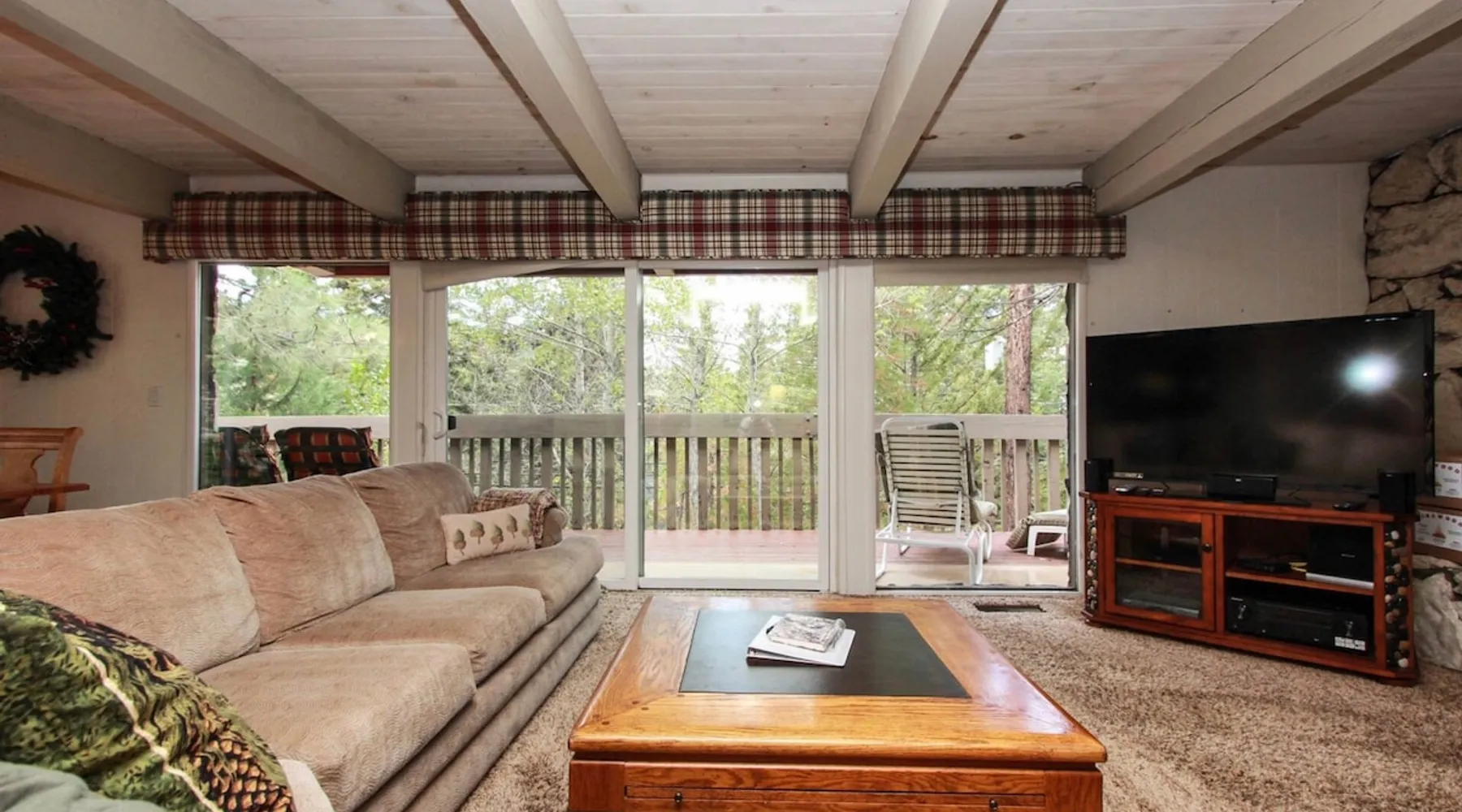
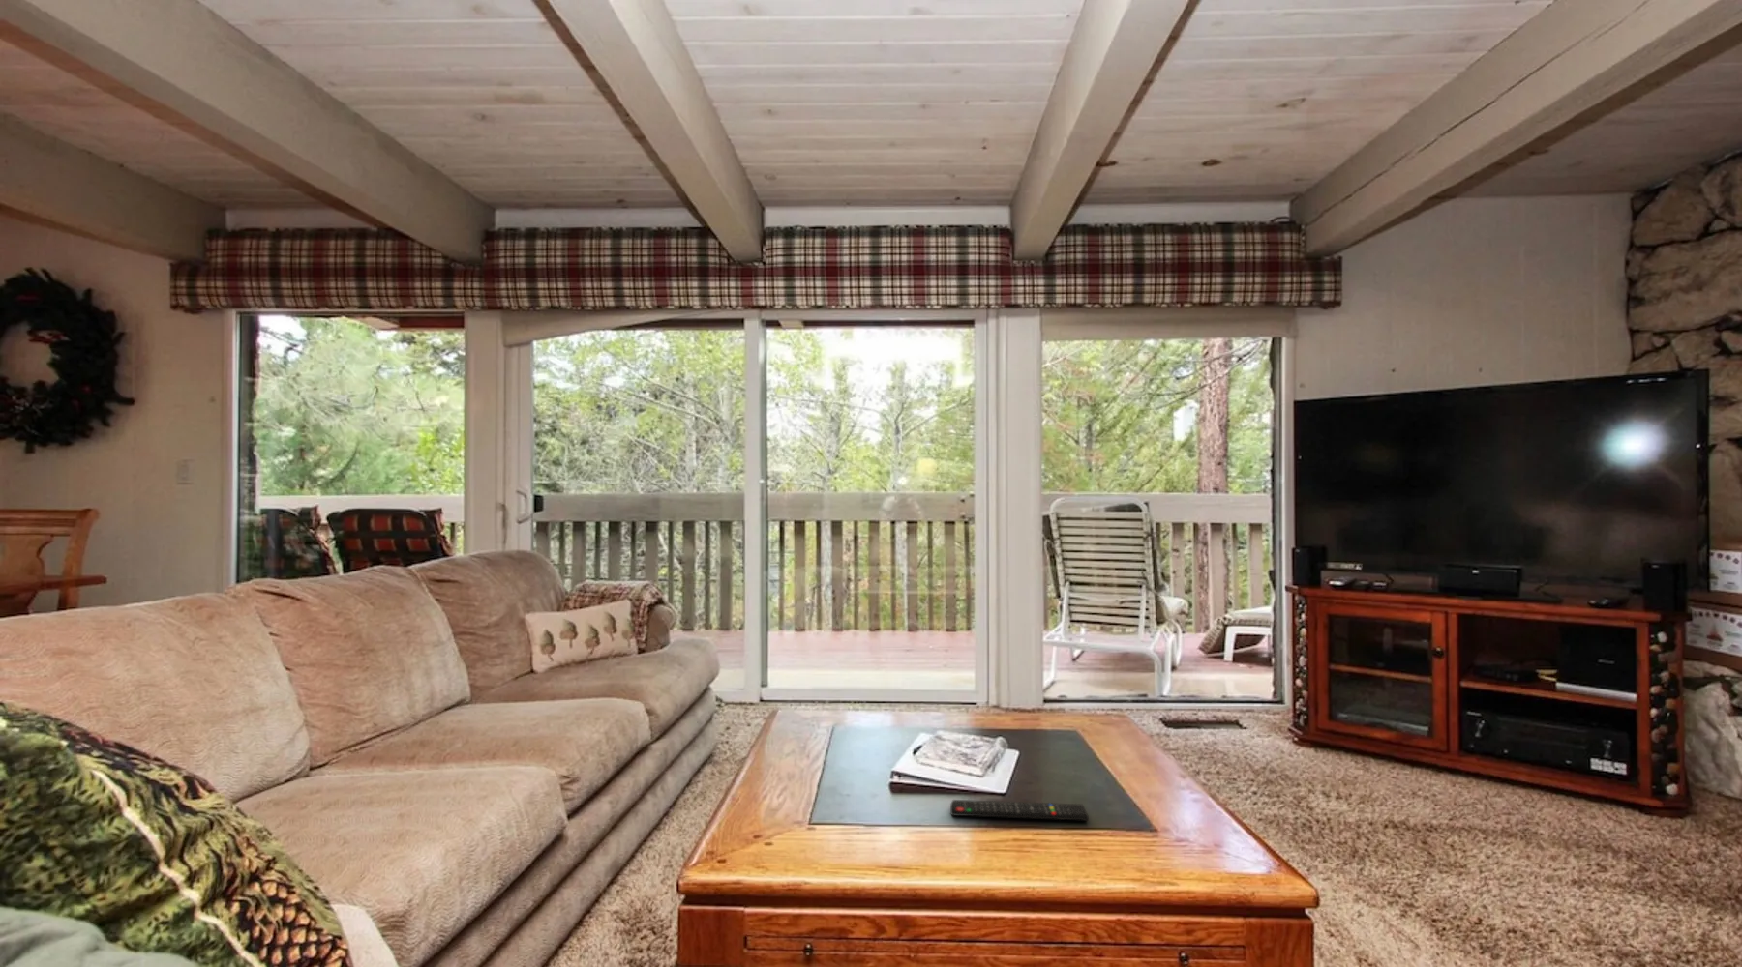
+ remote control (1018, 811)
